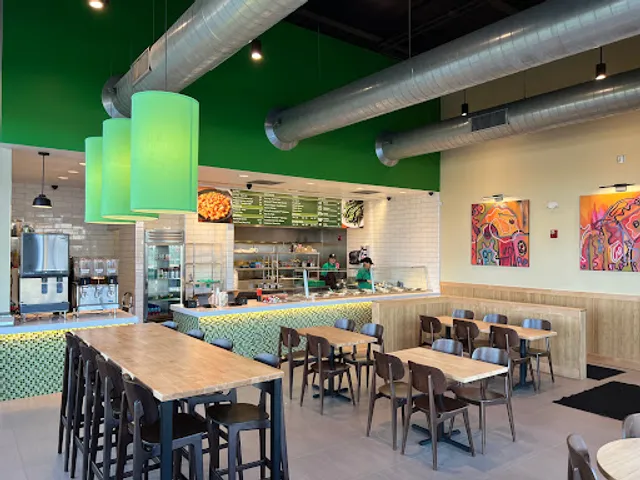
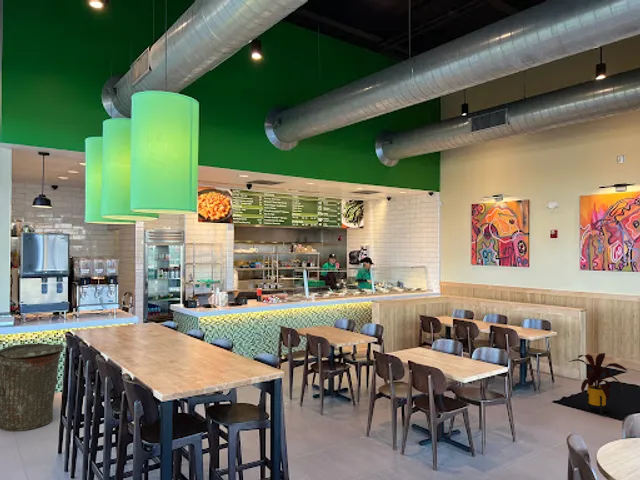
+ house plant (594, 382)
+ trash can (30, 385)
